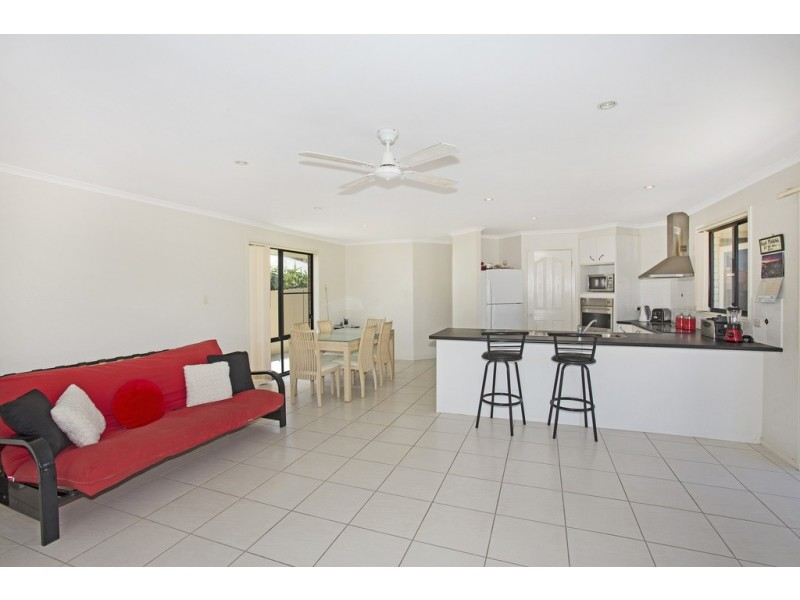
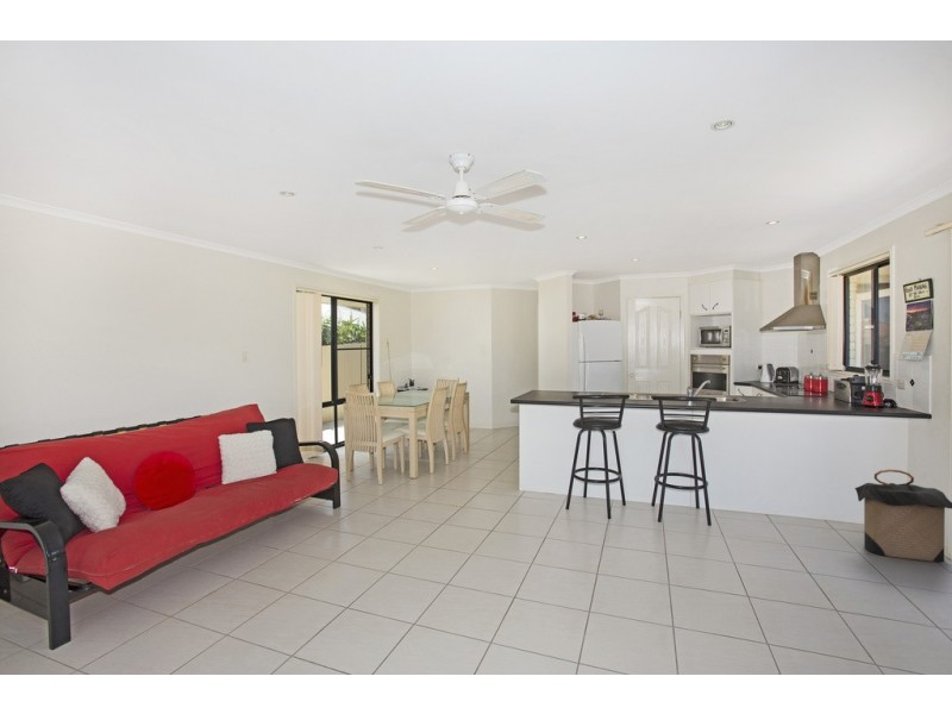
+ laundry hamper (903, 511)
